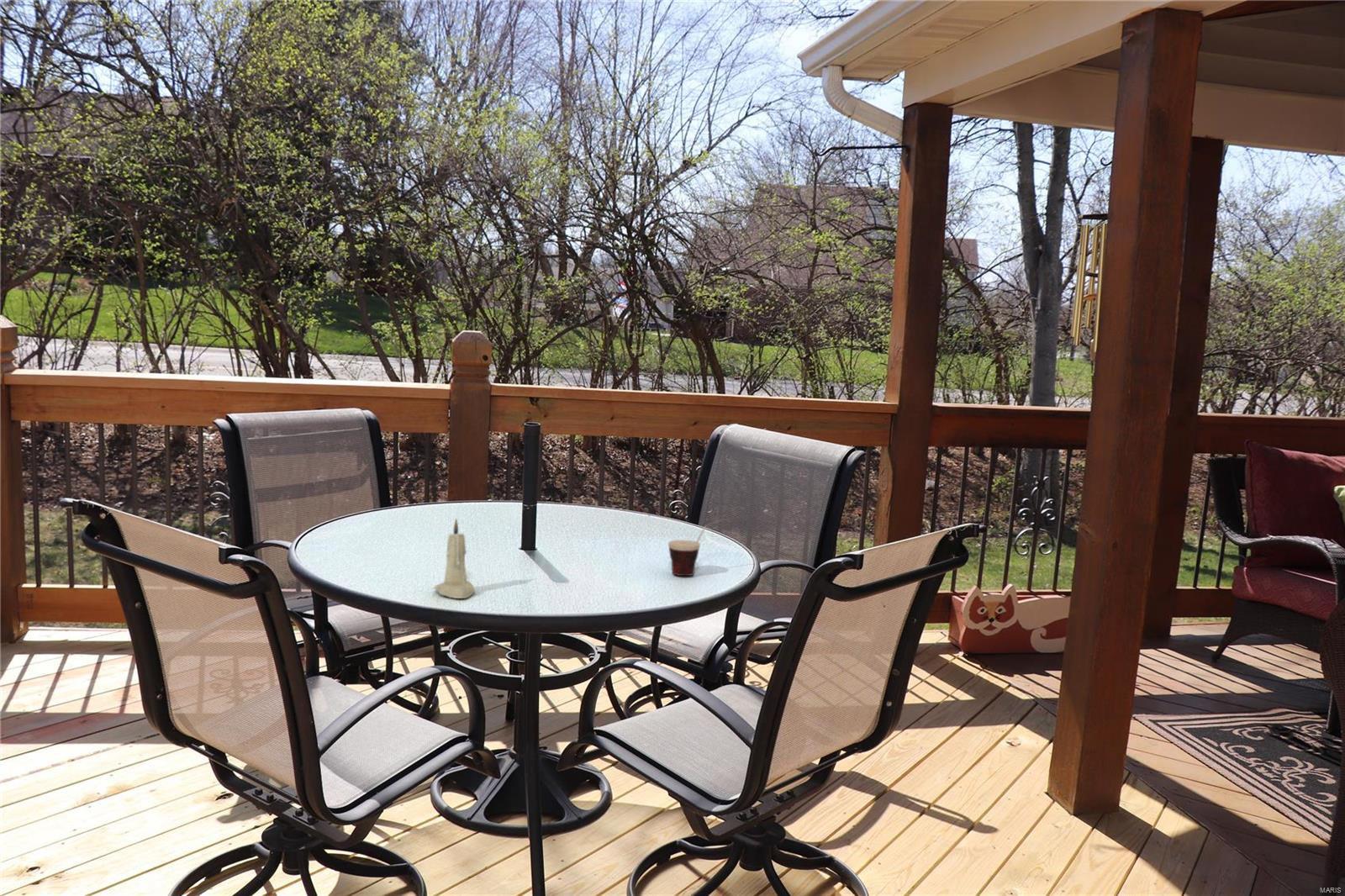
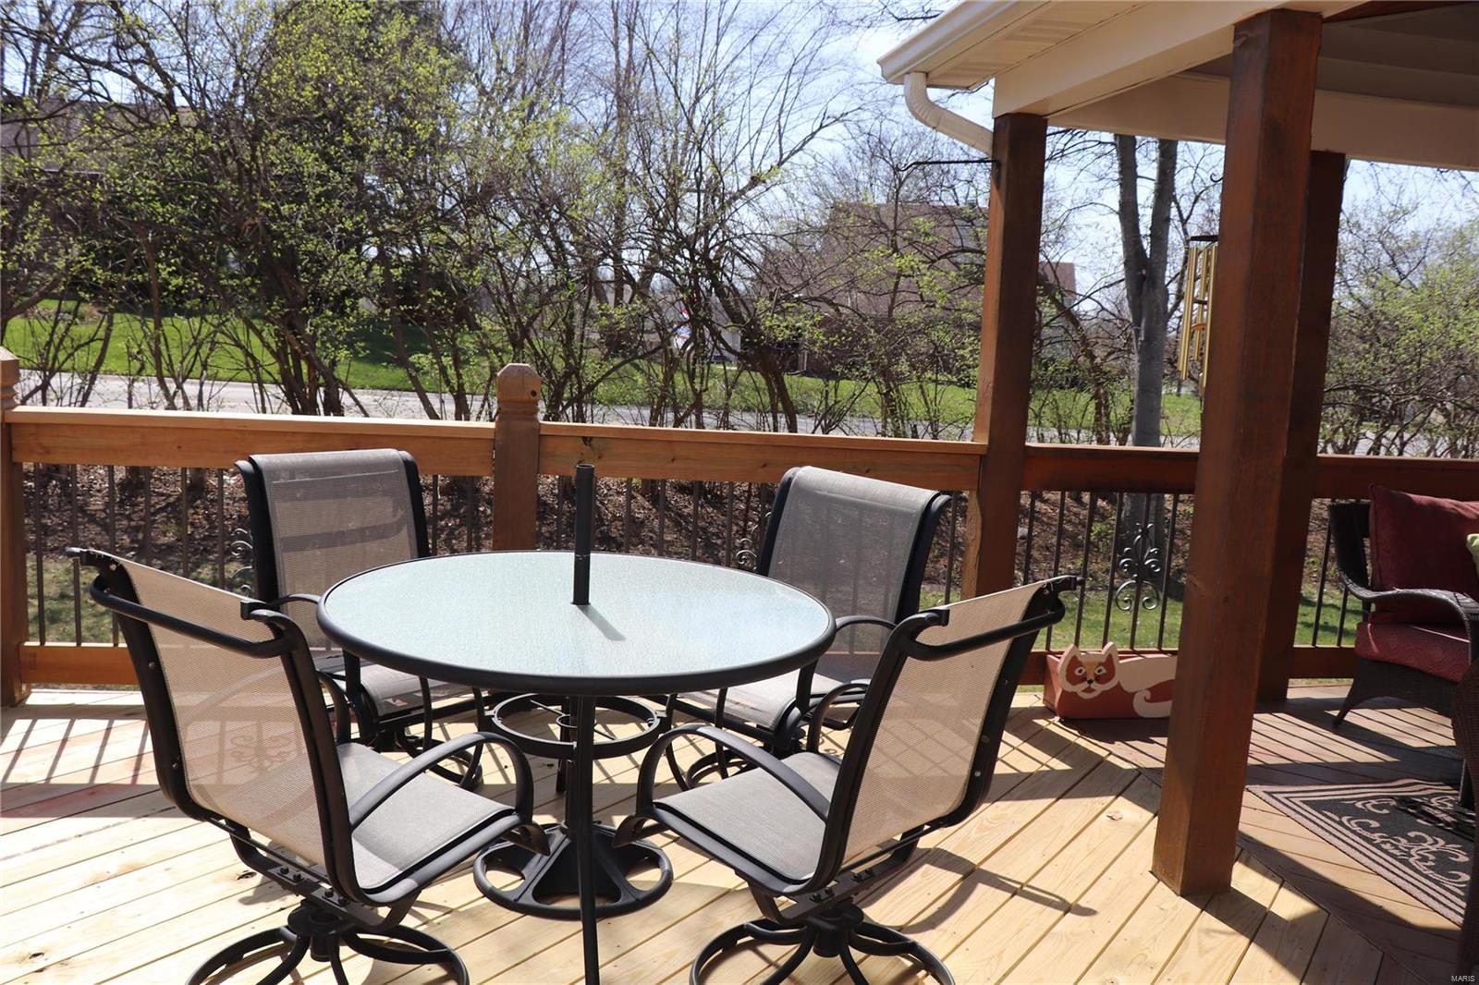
- cup (695, 546)
- candle (456, 556)
